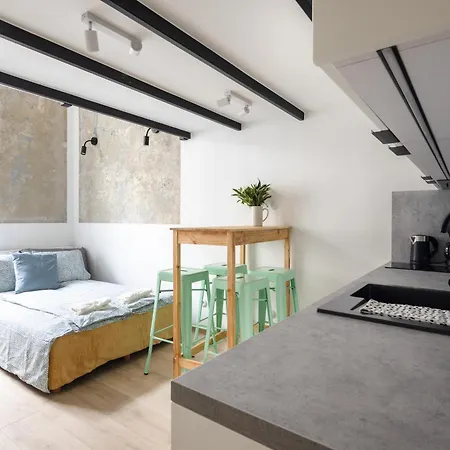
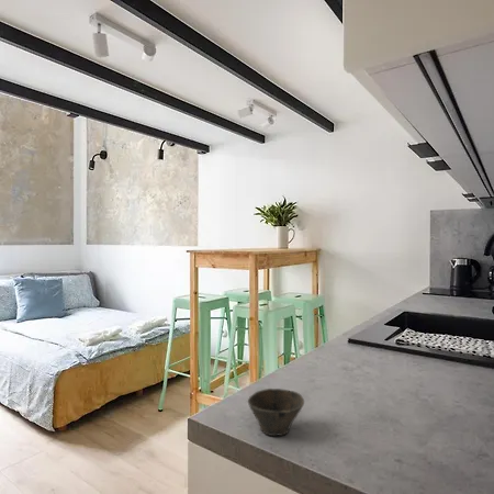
+ cup (279, 413)
